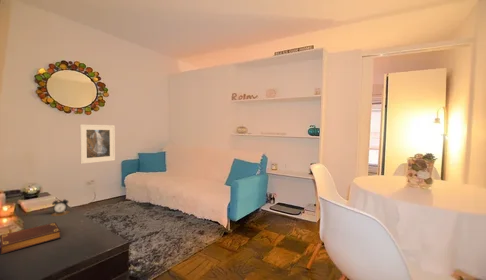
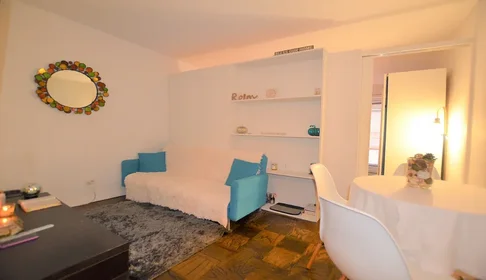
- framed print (98, 143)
- alarm clock (60, 206)
- book (31, 236)
